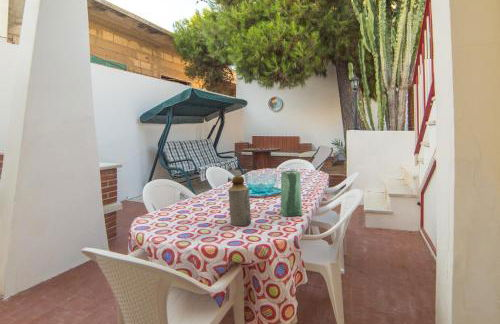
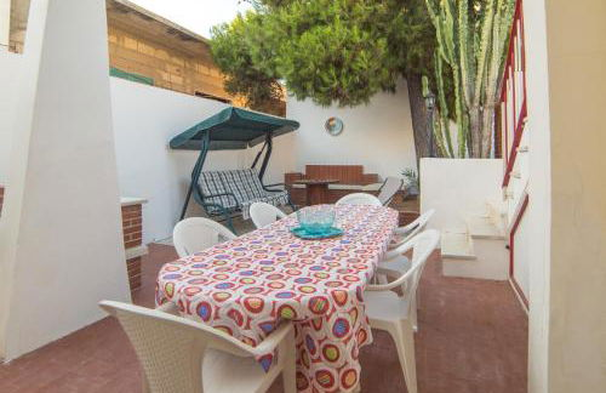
- bottle (239, 199)
- vase (290, 192)
